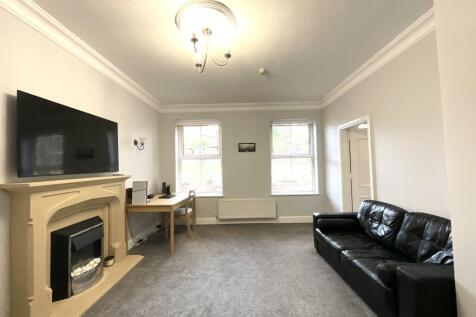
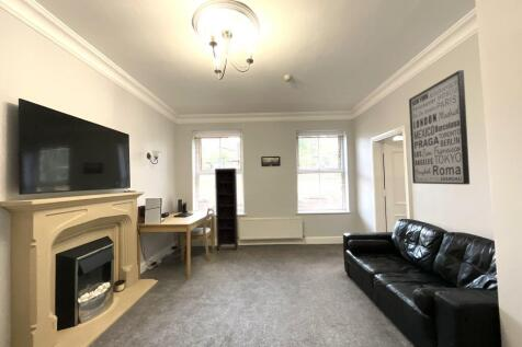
+ bookcase (226, 208)
+ wall art (434, 135)
